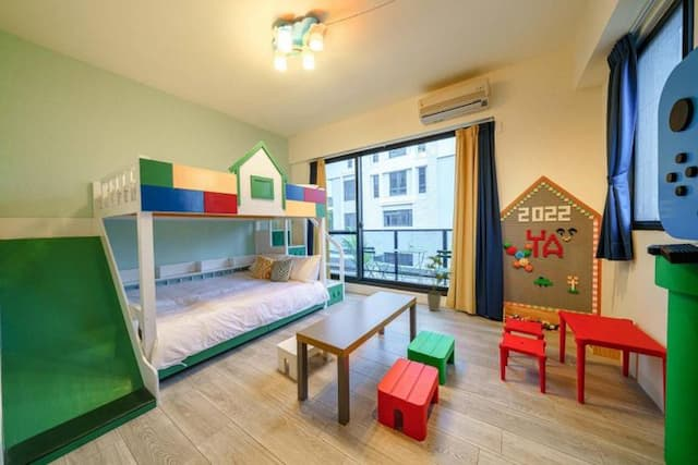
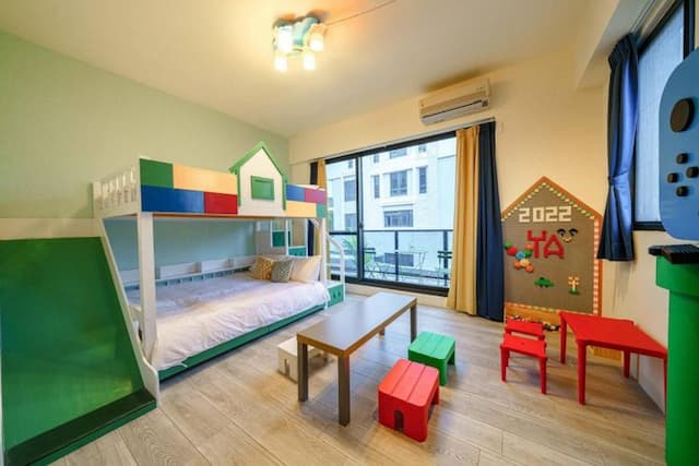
- house plant (437, 282)
